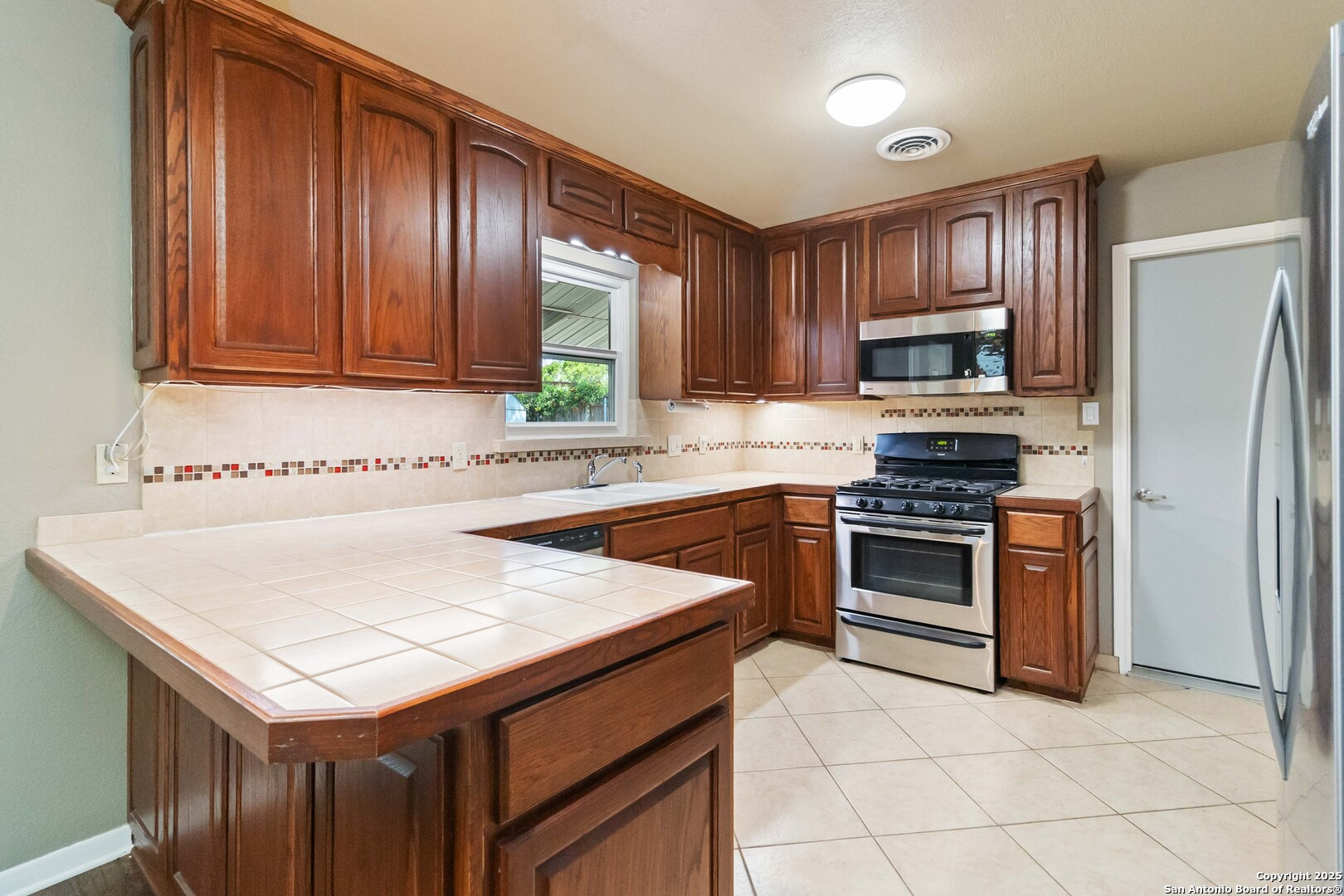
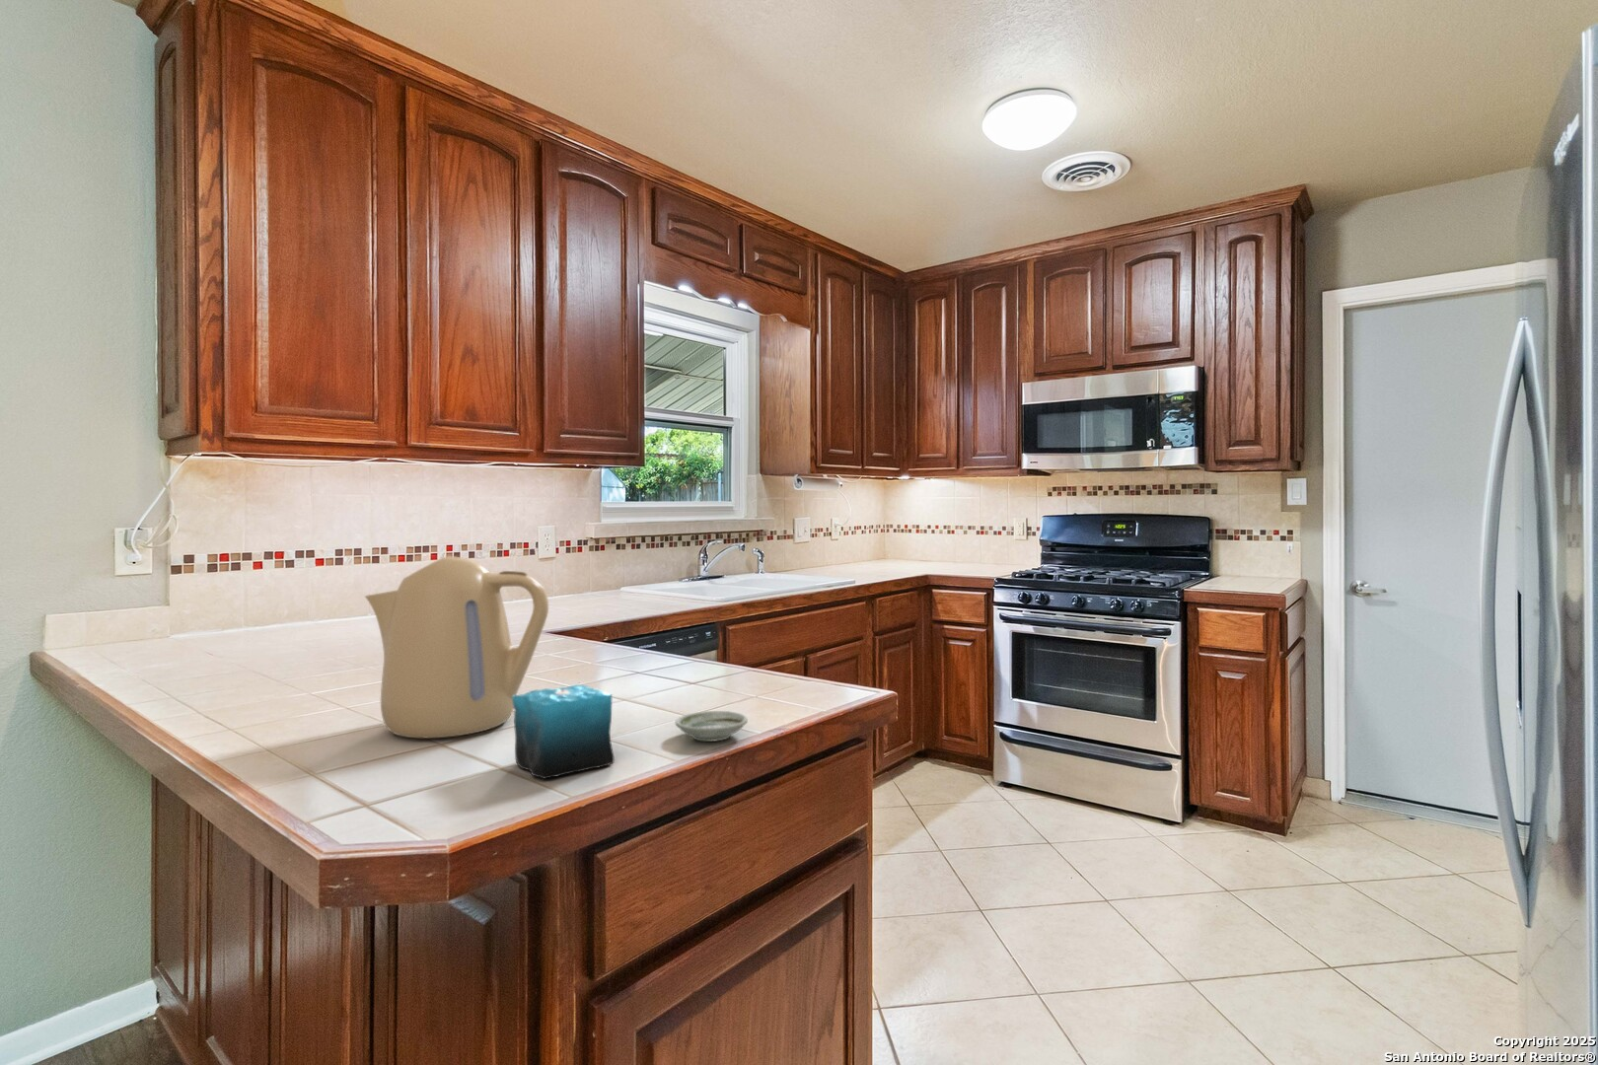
+ kettle (459, 639)
+ candle (564, 713)
+ saucer (711, 726)
